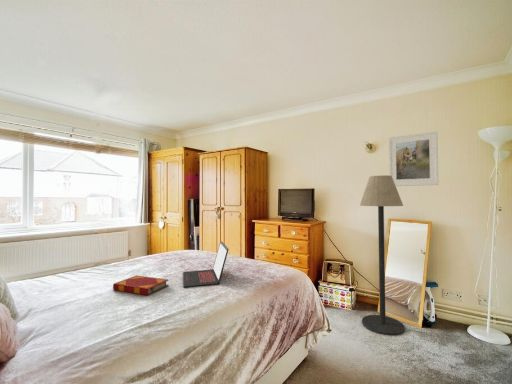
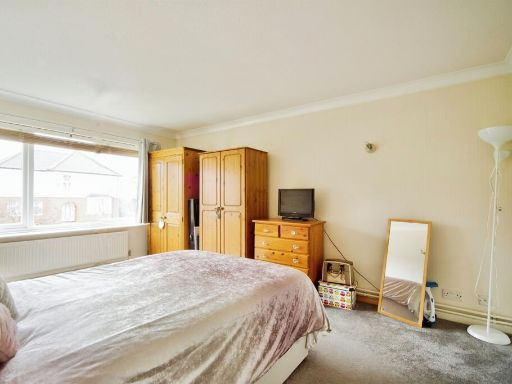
- floor lamp (381, 250)
- laptop (204, 270)
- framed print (412, 160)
- hardback book (141, 284)
